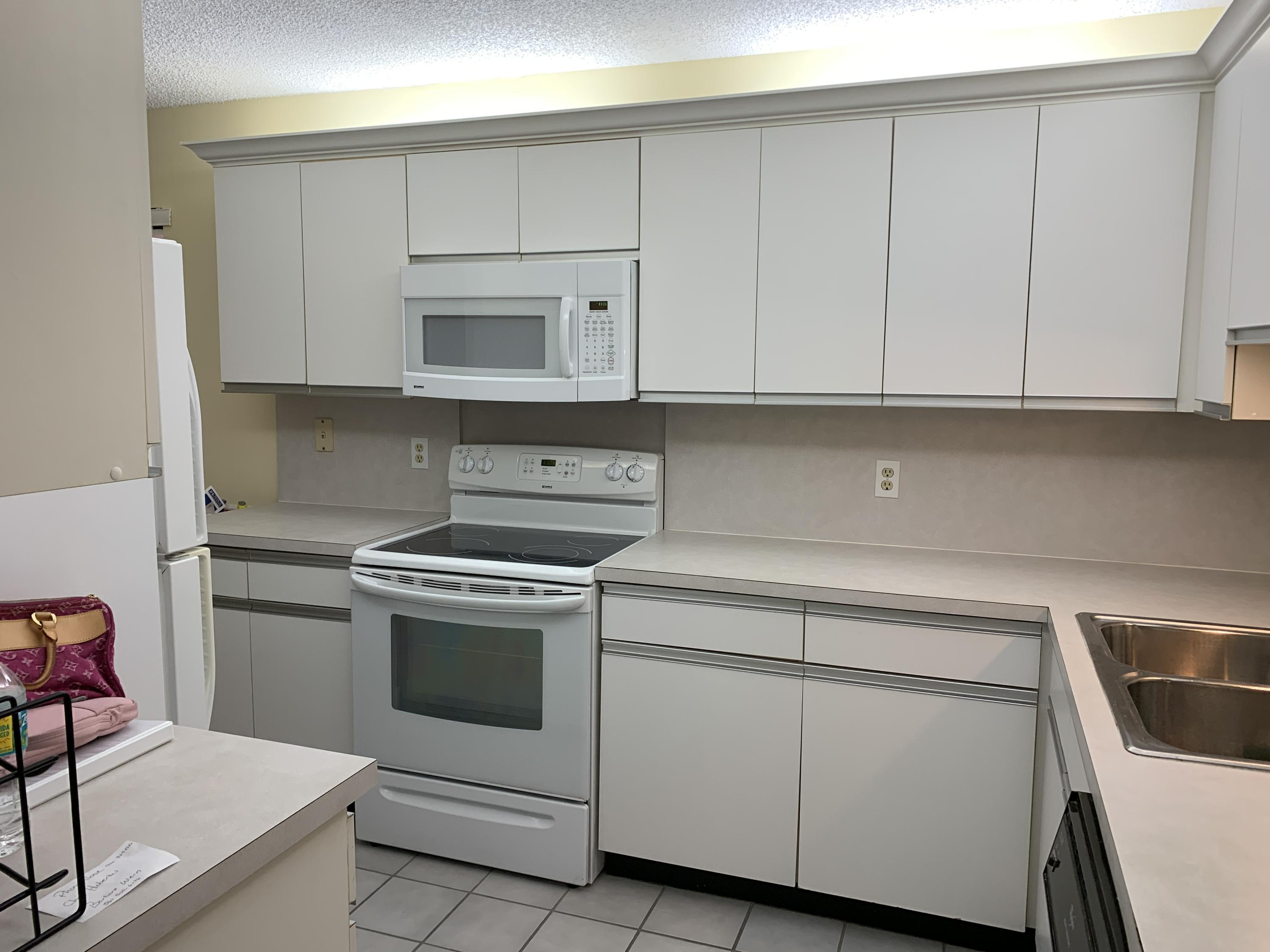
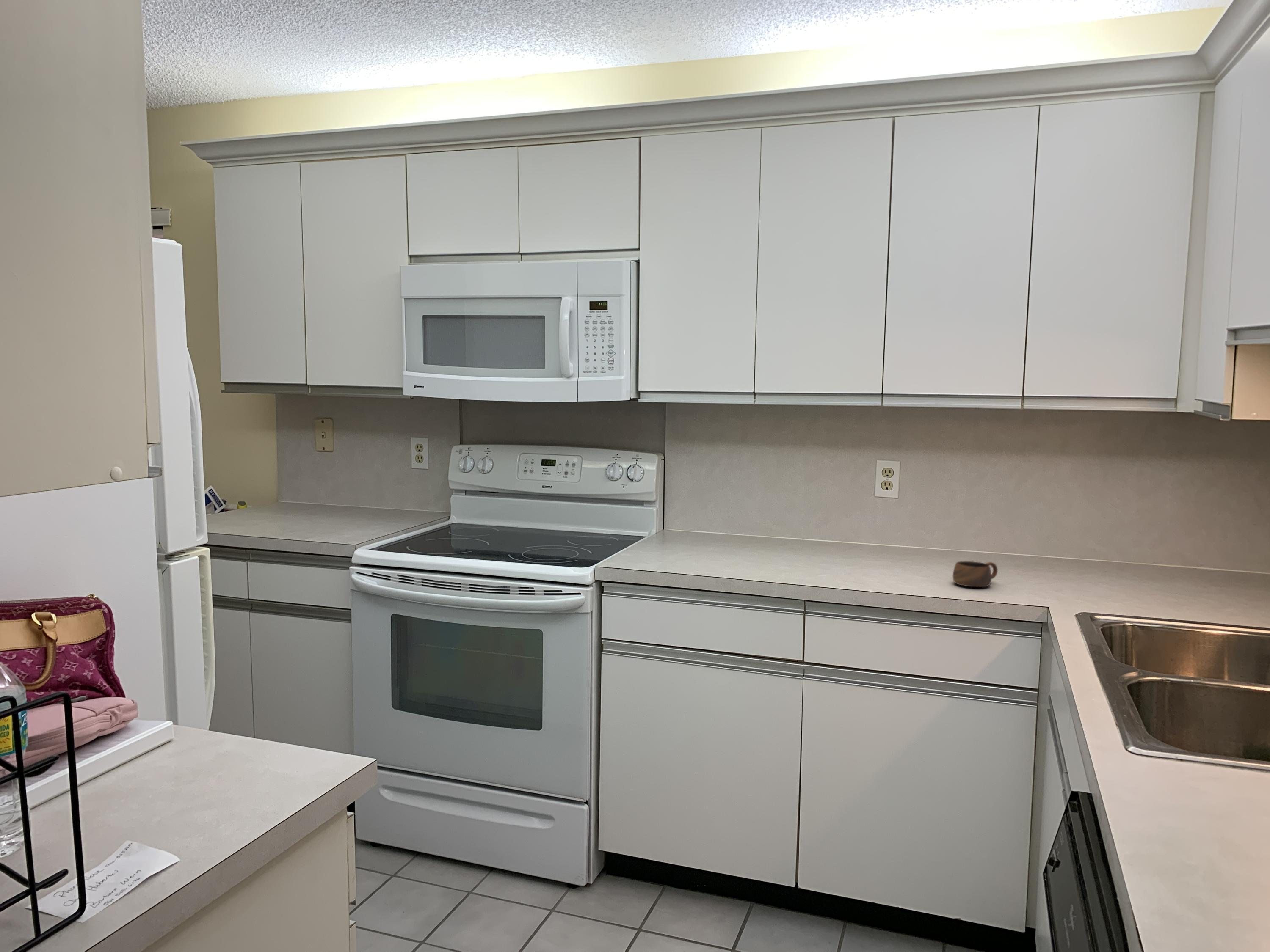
+ cup (977, 574)
